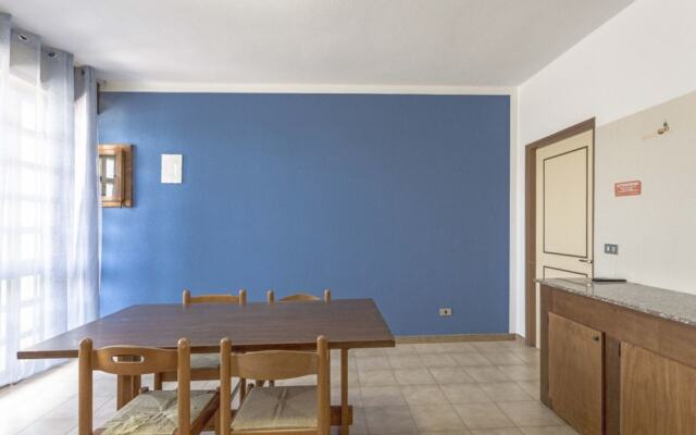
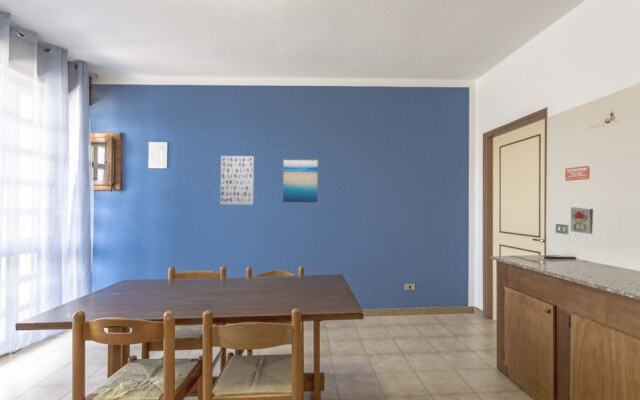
+ decorative tile (581, 220)
+ wall art (237, 180)
+ wall art (300, 181)
